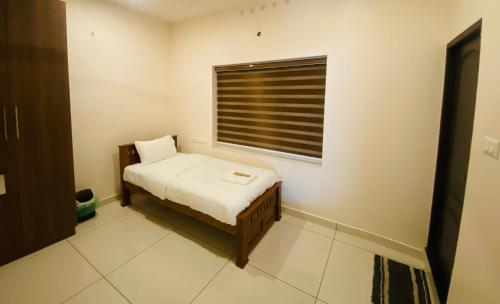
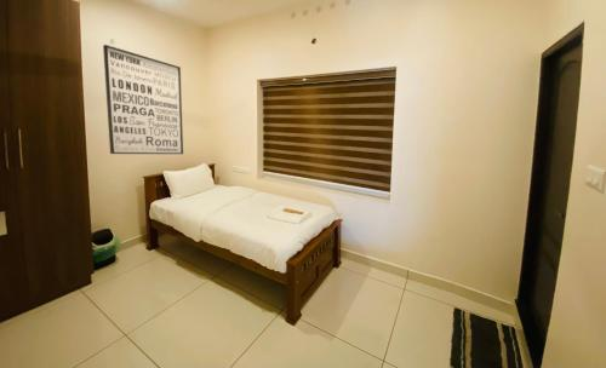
+ wall art (148, 107)
